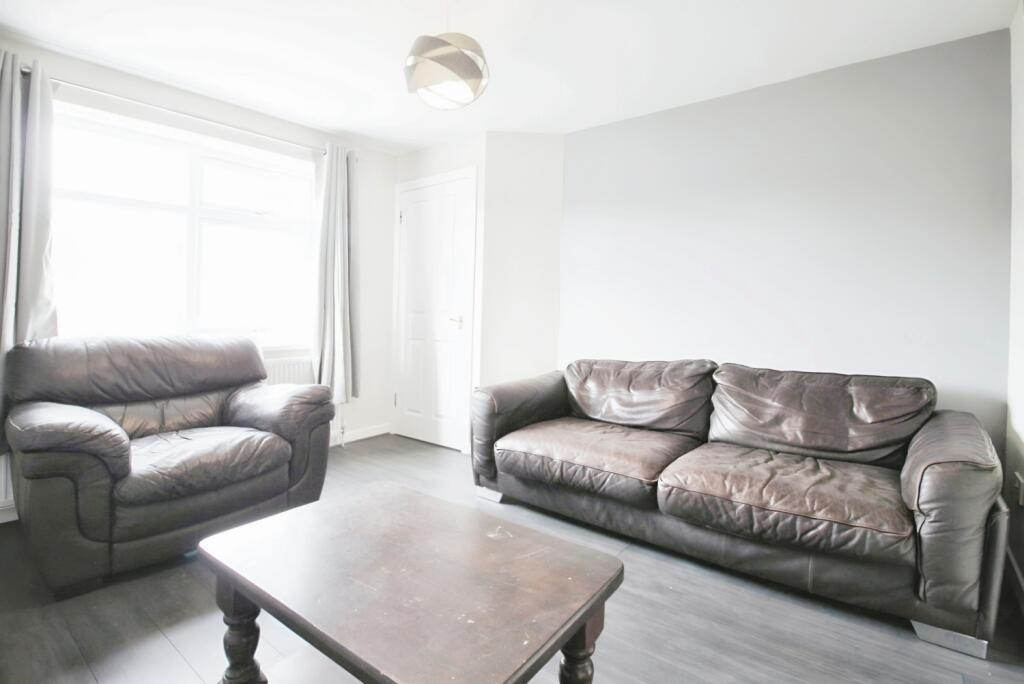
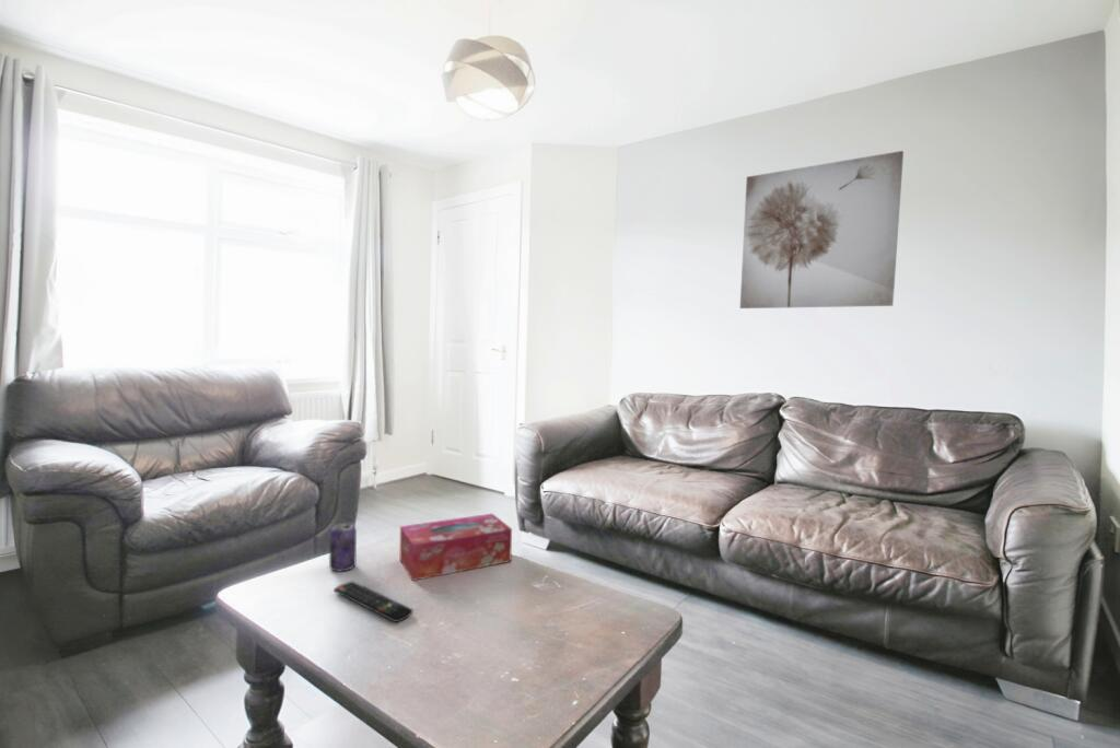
+ beverage can (342, 546)
+ wall art (814, 236)
+ tissue box (455, 544)
+ remote control (371, 600)
